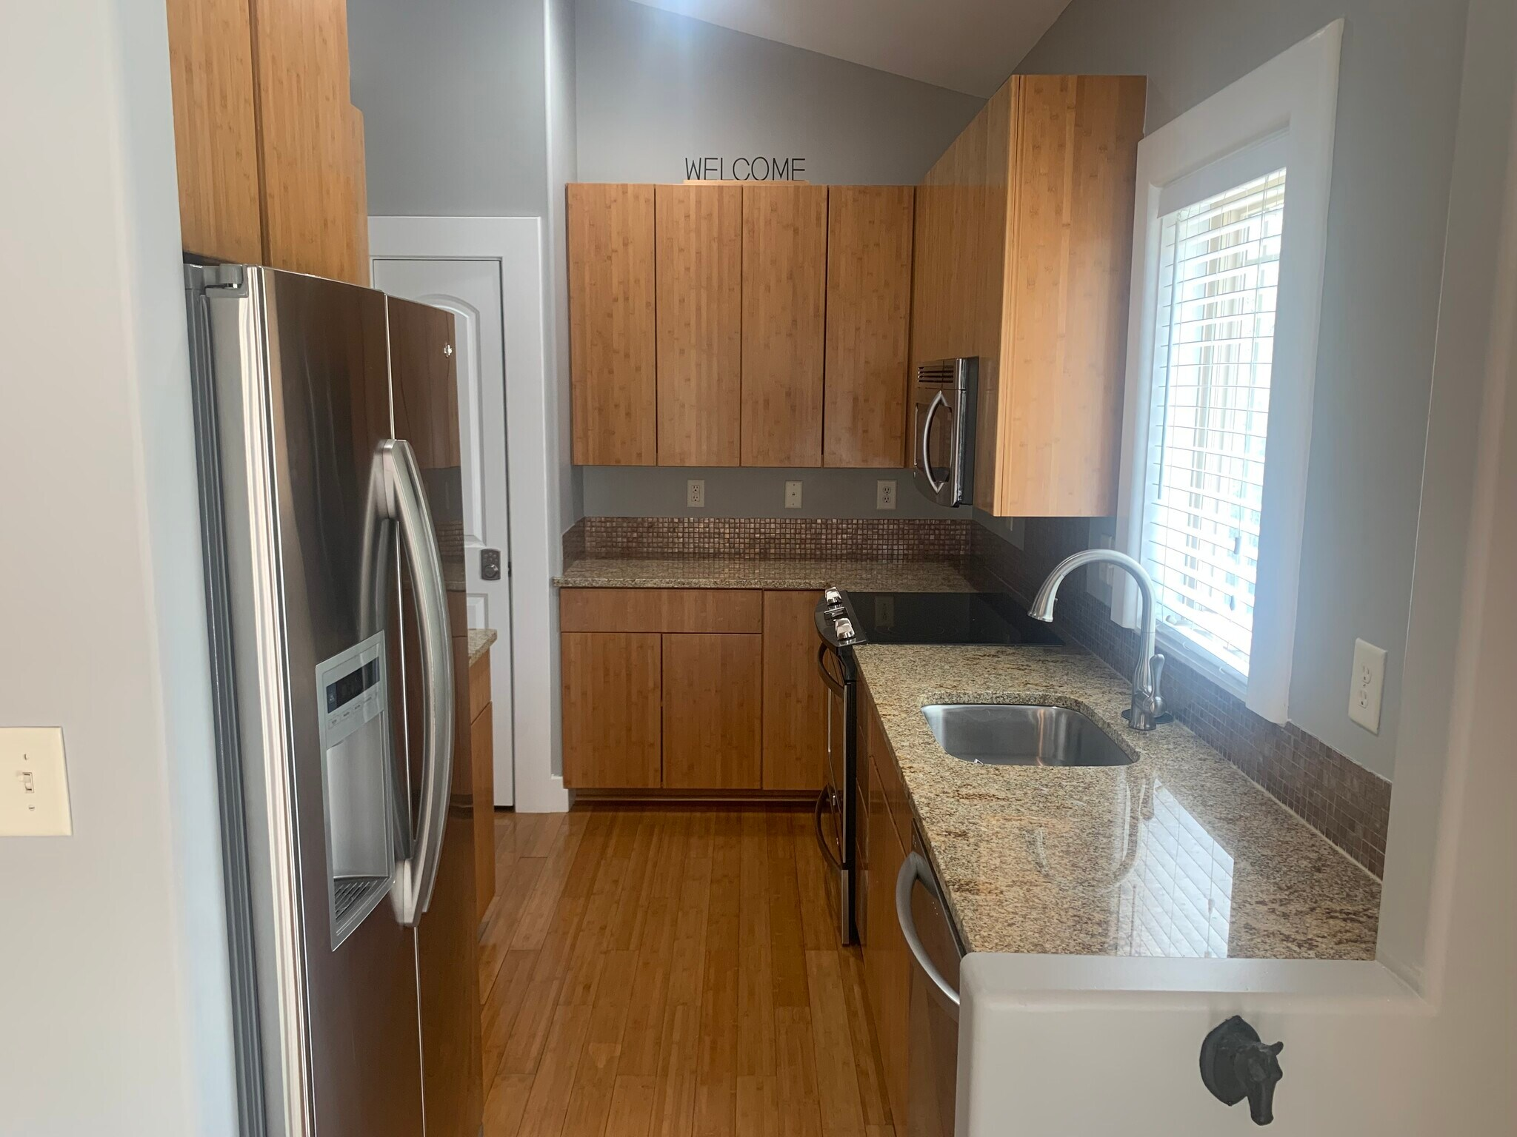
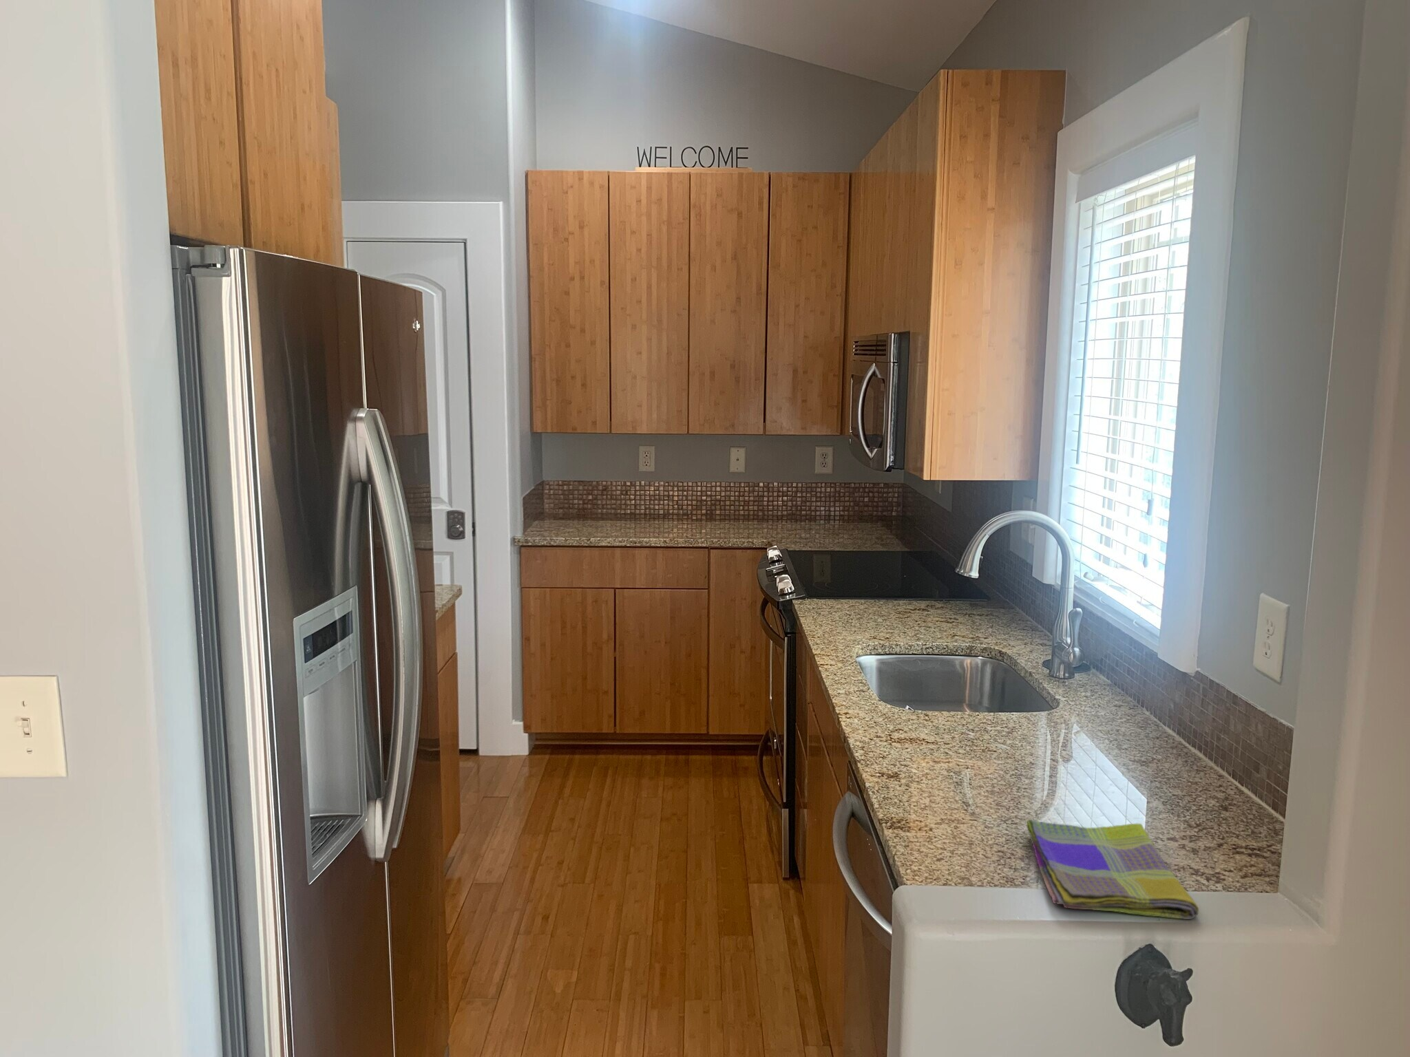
+ dish towel (1105, 864)
